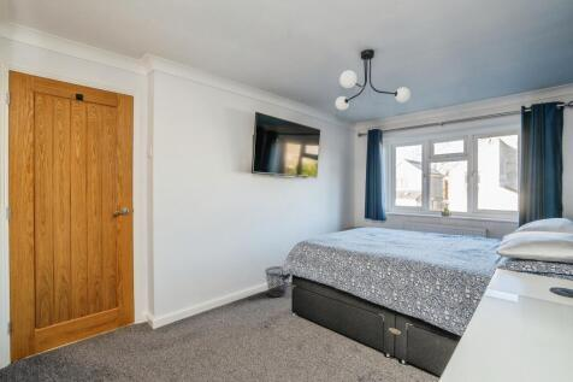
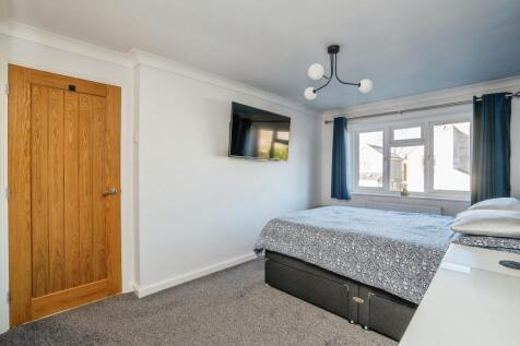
- wastebasket (277, 282)
